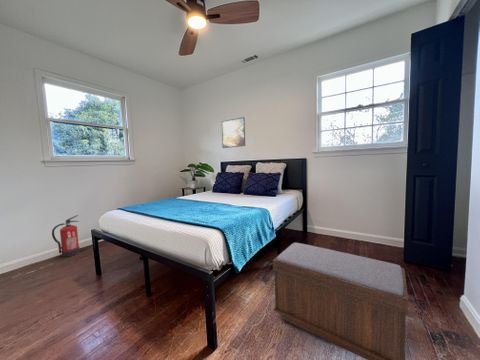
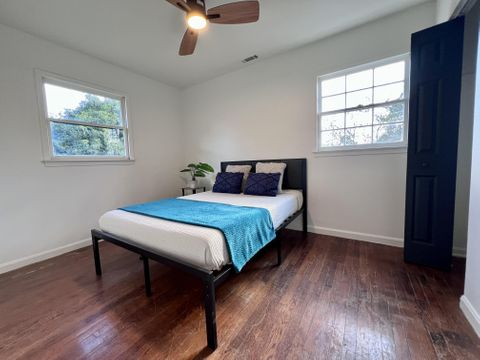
- fire extinguisher (66, 236)
- bench (334, 292)
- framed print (233, 133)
